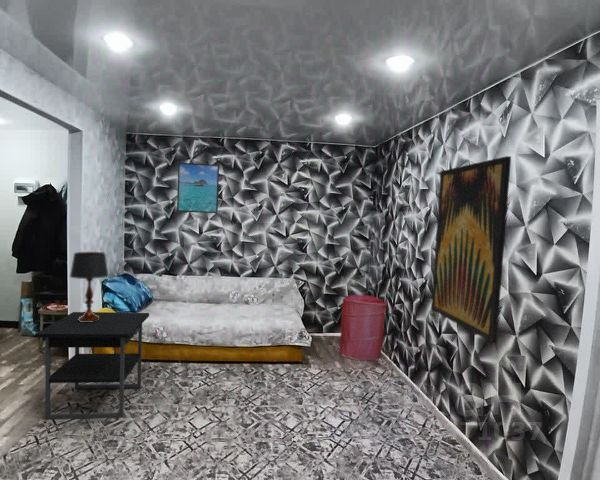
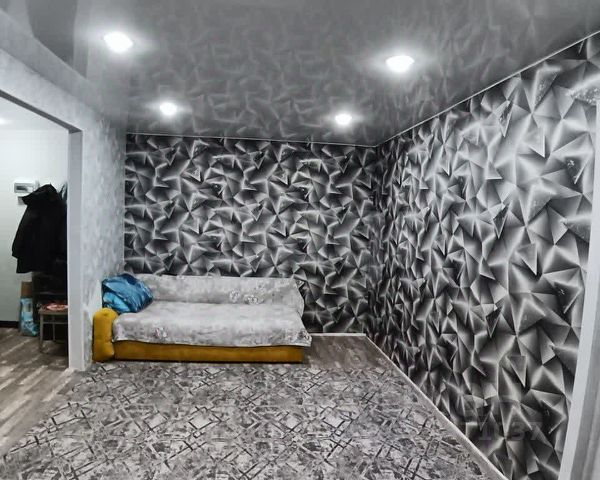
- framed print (198, 188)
- nightstand (98, 362)
- table lamp (89, 286)
- laundry hamper (363, 325)
- wall art (464, 245)
